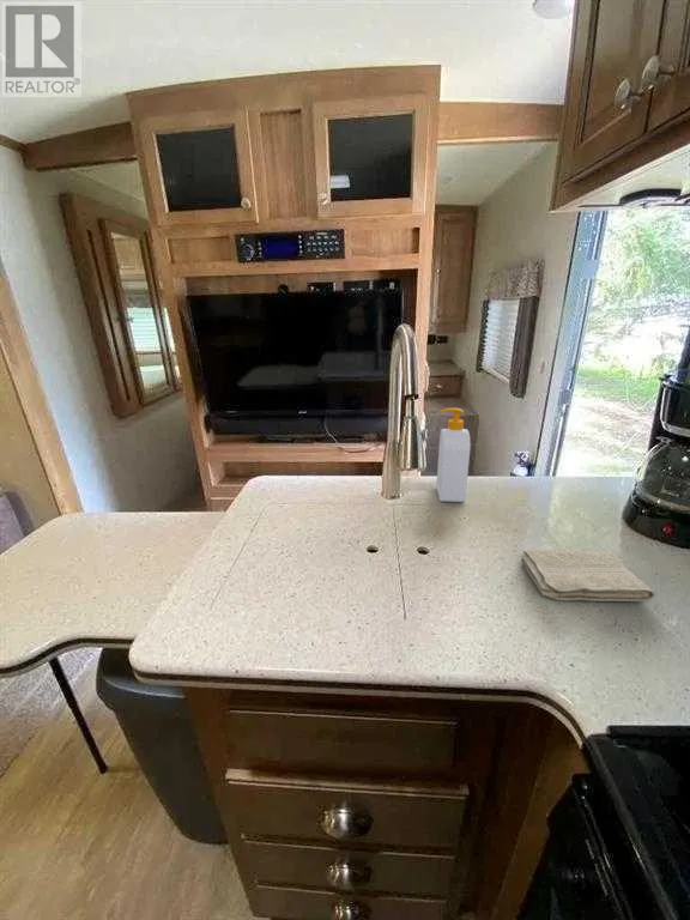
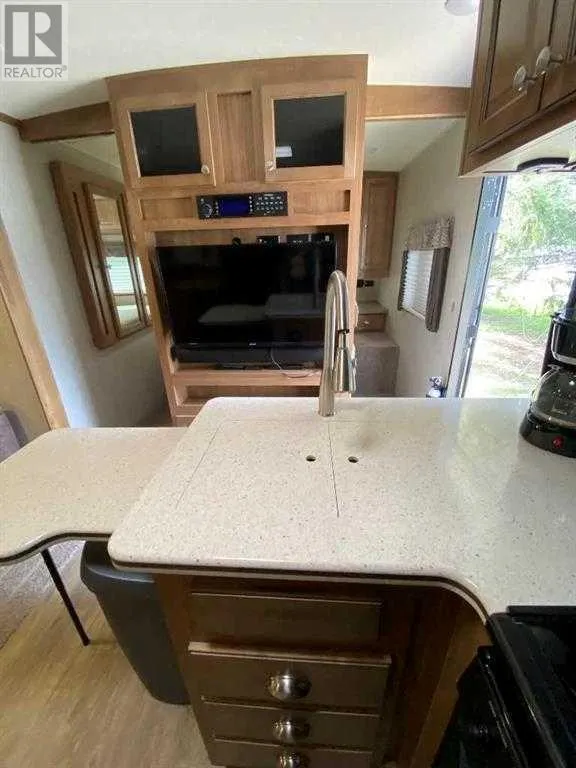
- soap bottle (452, 453)
- washcloth (581, 573)
